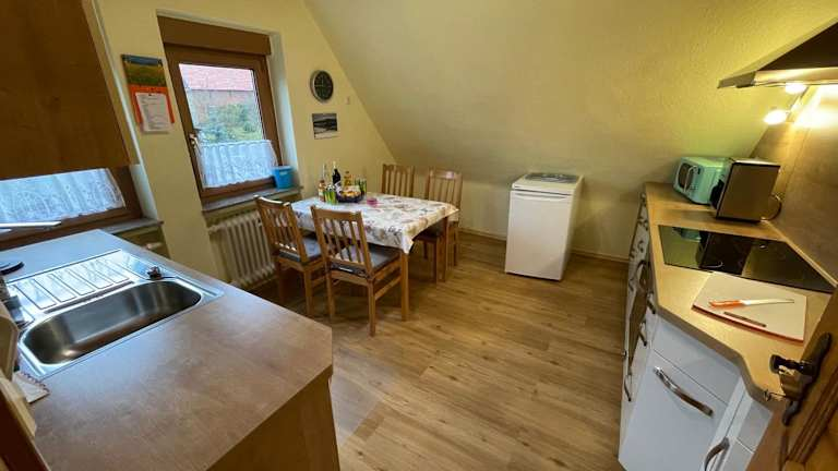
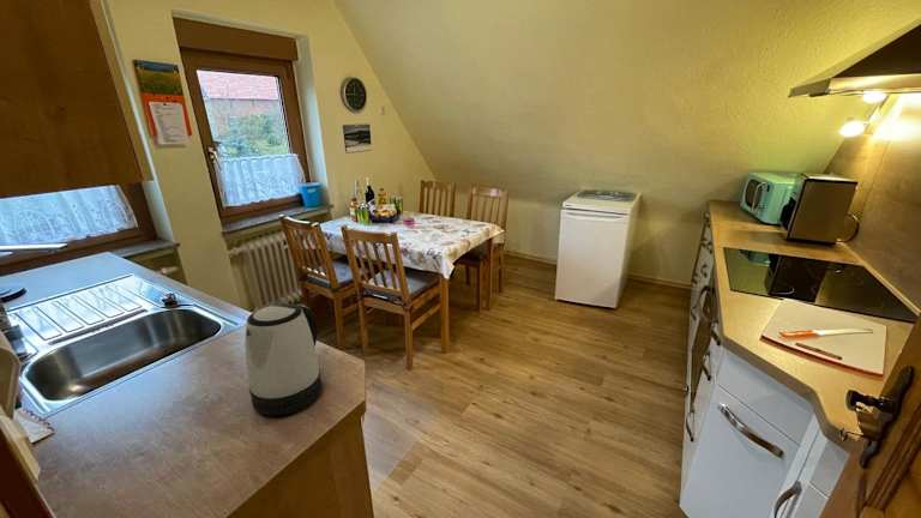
+ kettle (288, 348)
